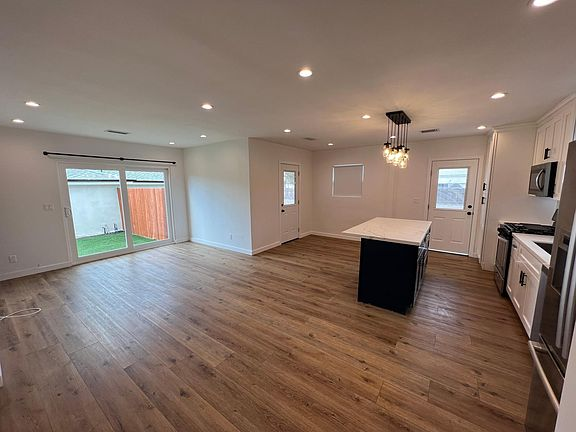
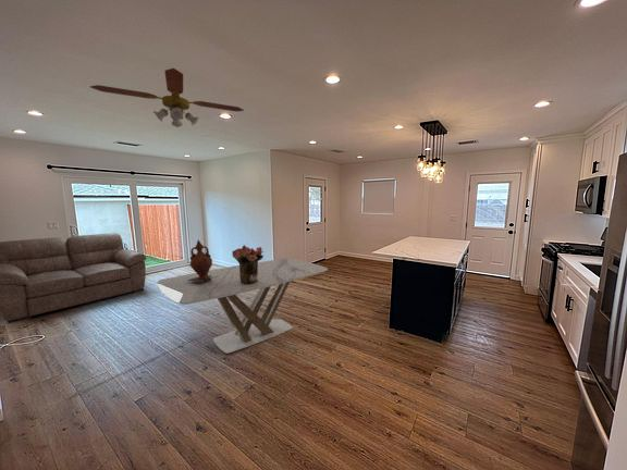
+ ceiling fan (175, 103)
+ lidded ewer (201, 260)
+ dining table (250, 305)
+ bouquet (249, 262)
+ sofa (73, 269)
